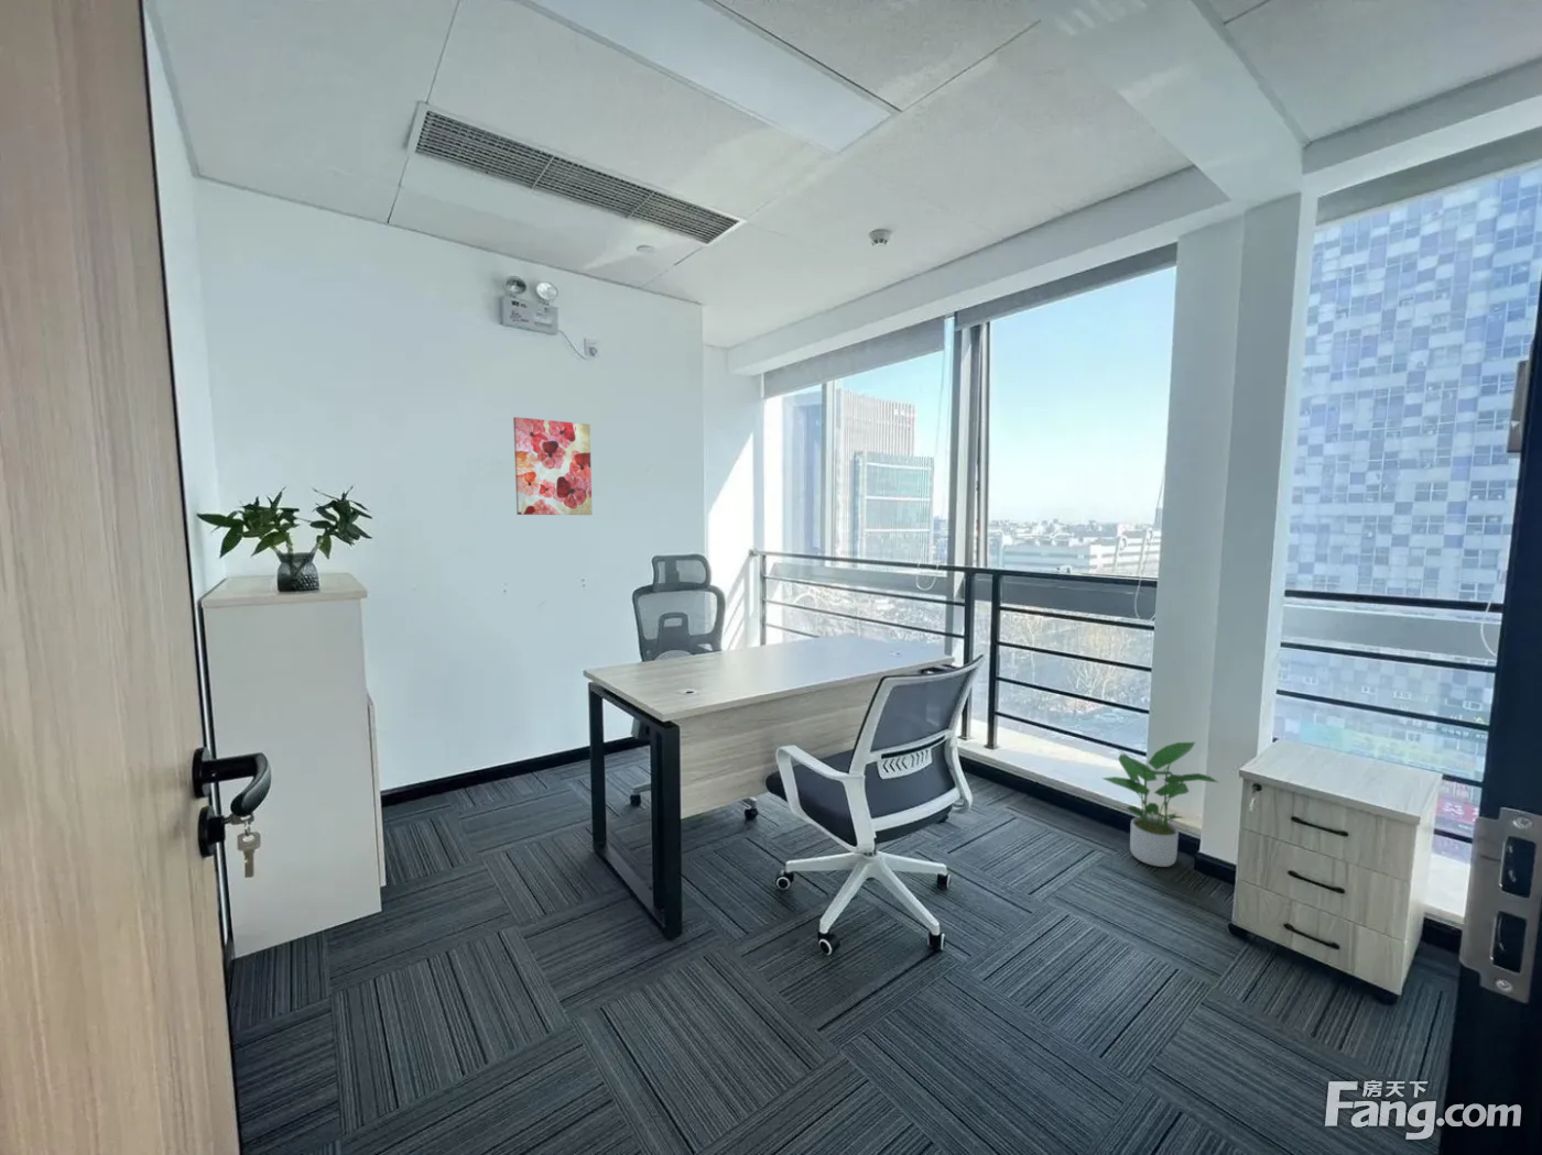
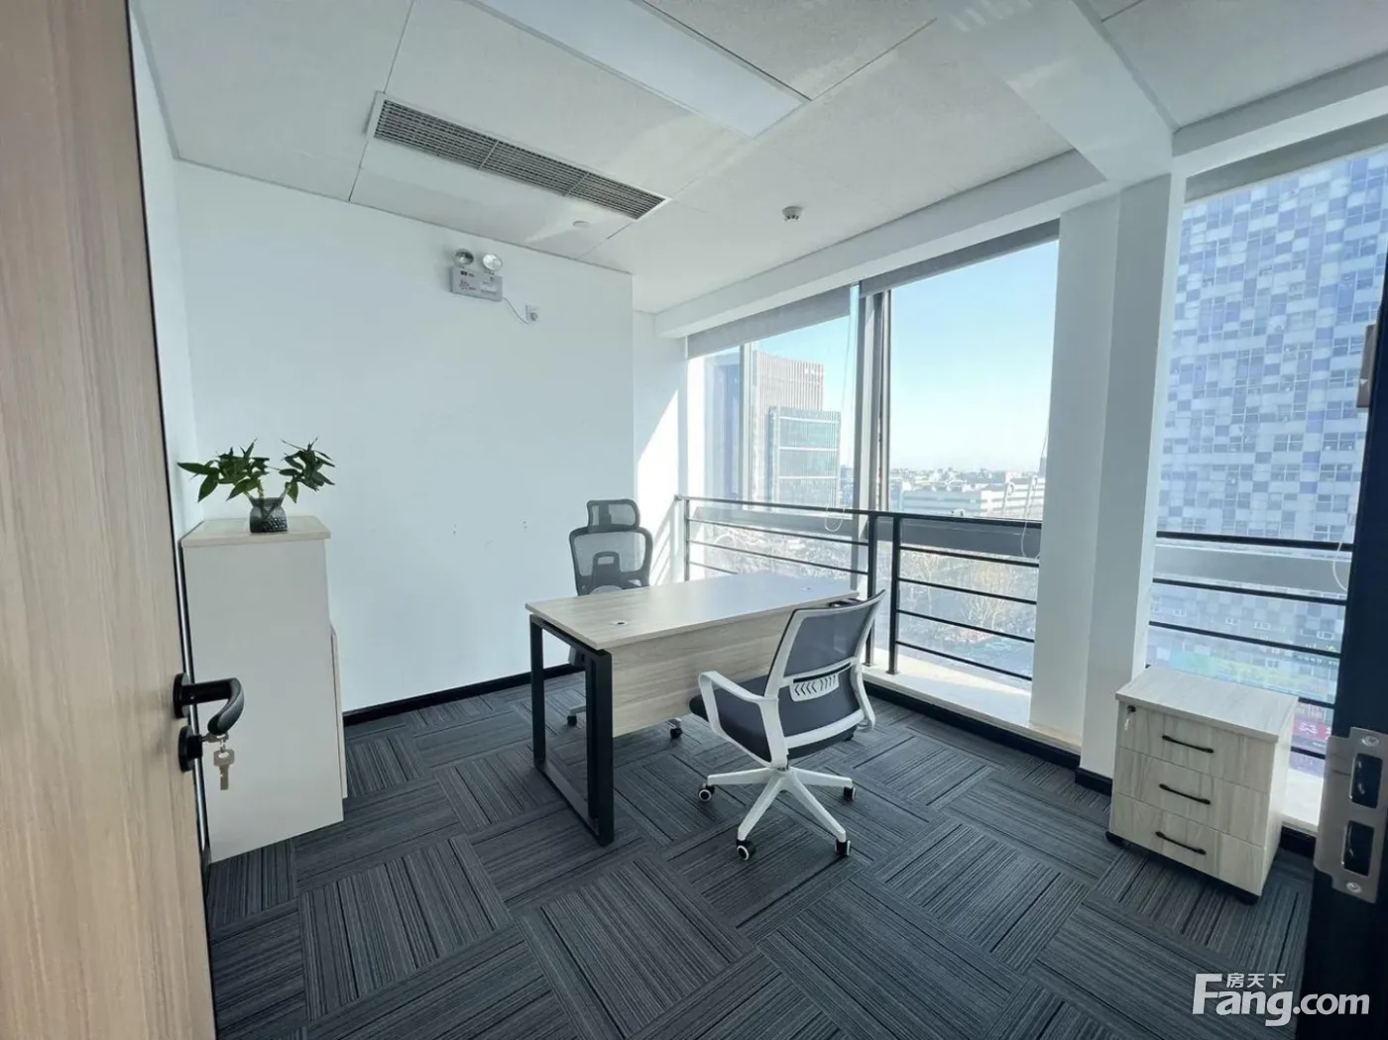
- wall art (554, 467)
- potted plant (1147, 798)
